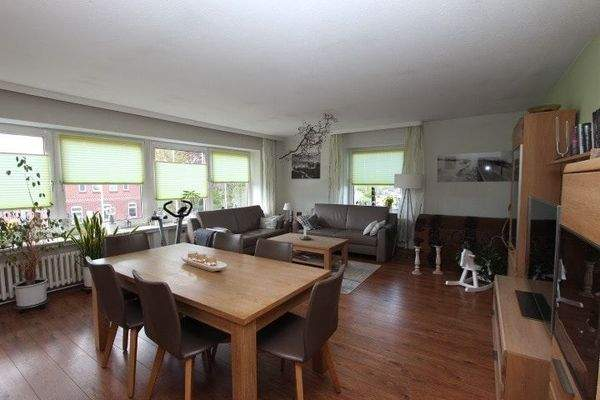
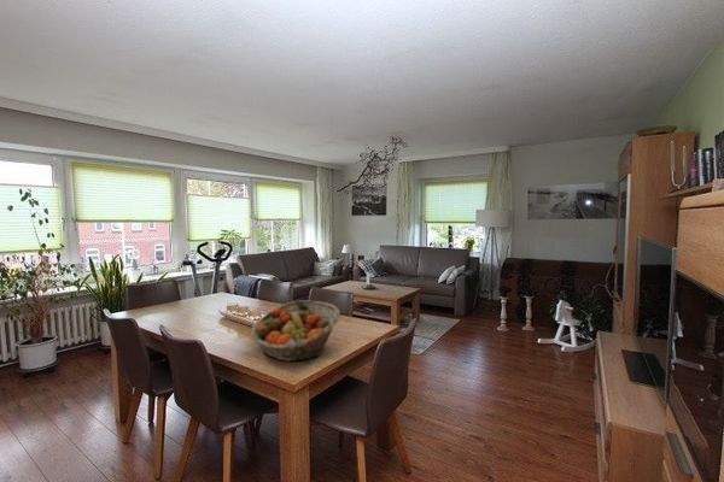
+ fruit basket (296, 328)
